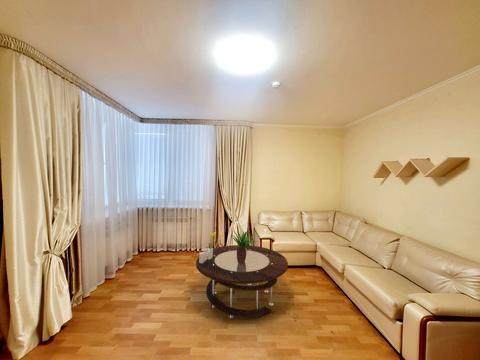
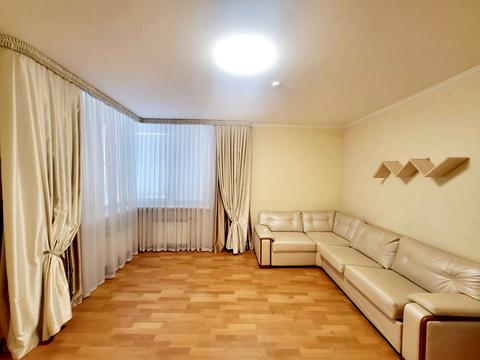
- bouquet (207, 249)
- coffee table (241, 279)
- potted plant (243, 246)
